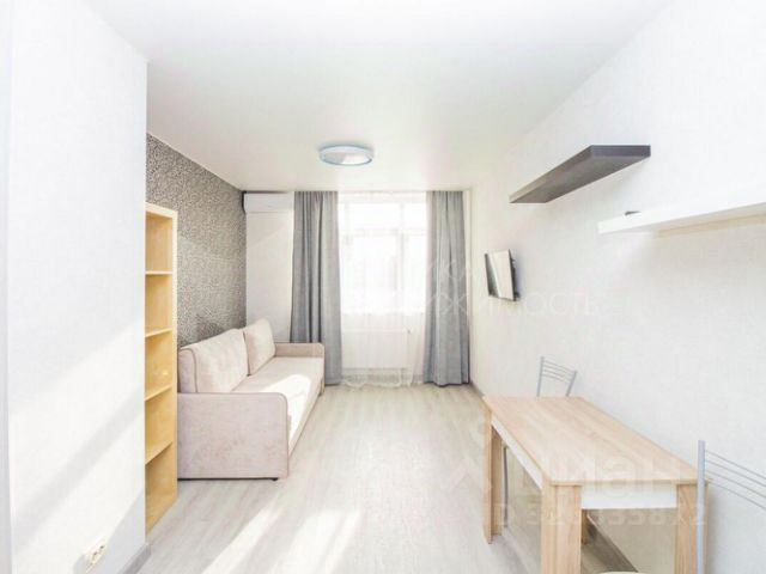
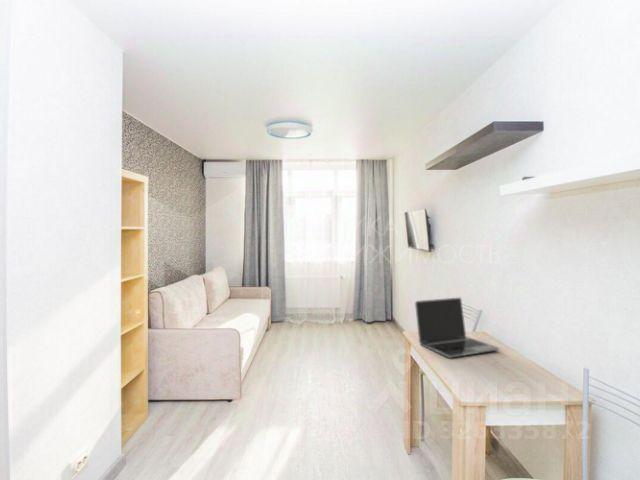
+ laptop (455, 324)
